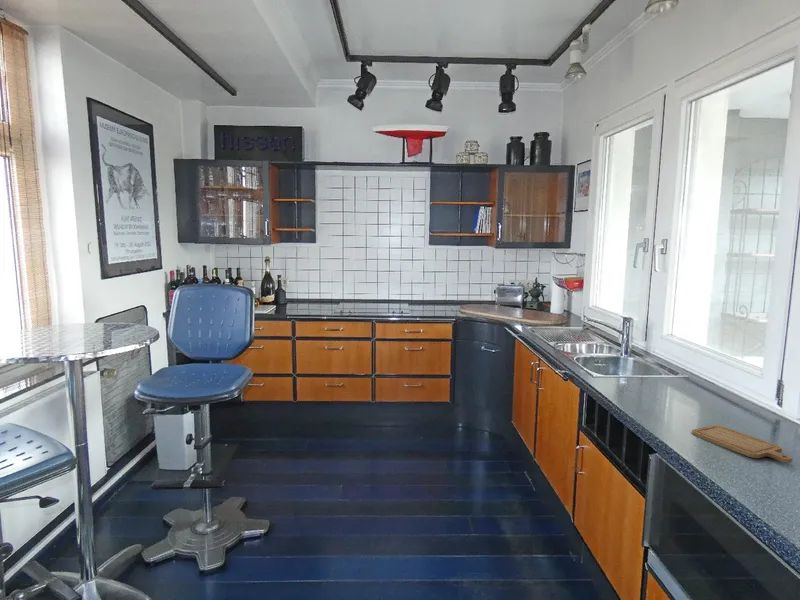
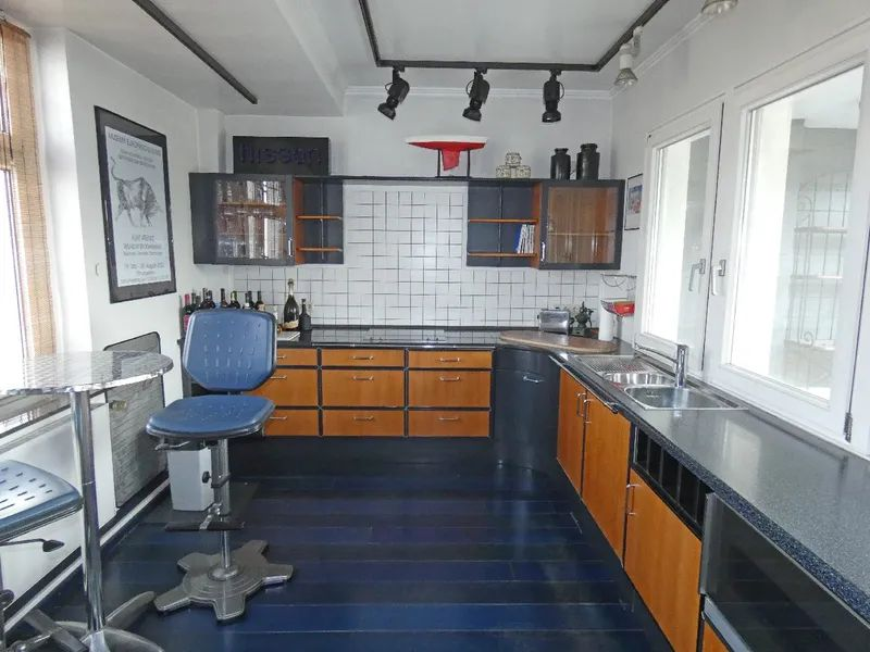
- chopping board (743, 443)
